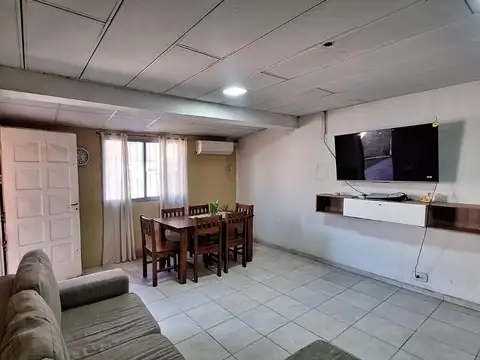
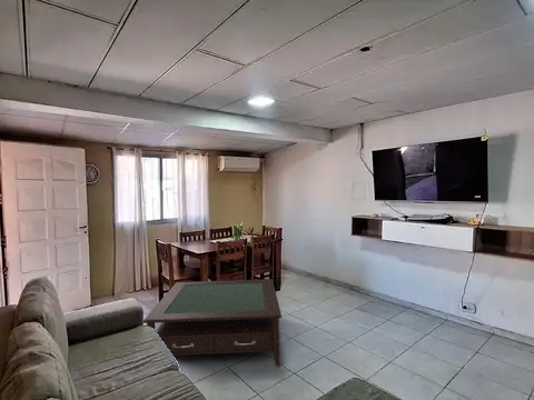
+ coffee table (220, 317)
